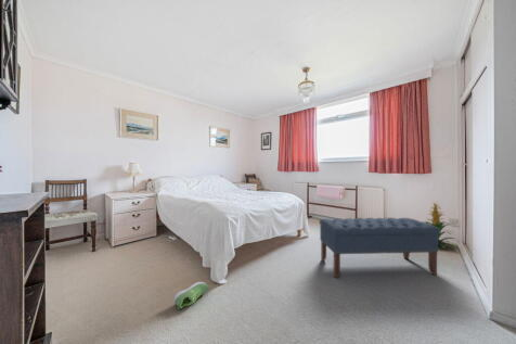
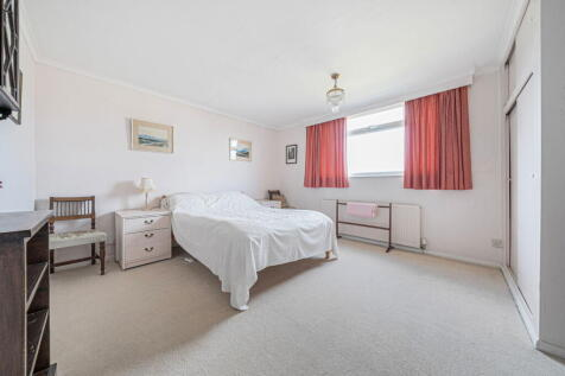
- bench (374, 243)
- indoor plant (436, 222)
- shoe (193, 294)
